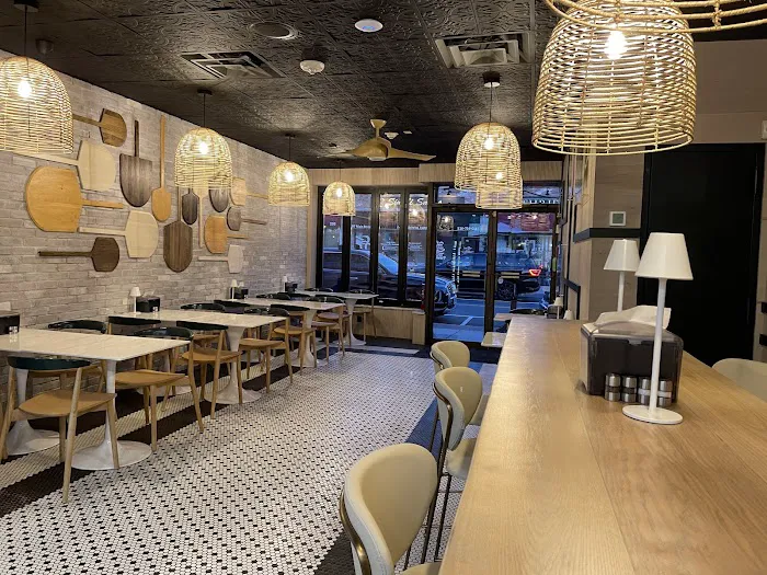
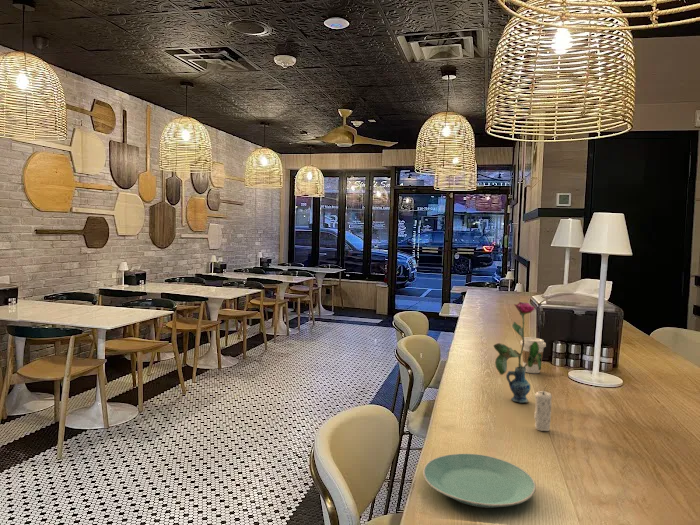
+ candle (542, 407)
+ vase (515, 350)
+ plate (477, 482)
+ coffee cup (528, 355)
